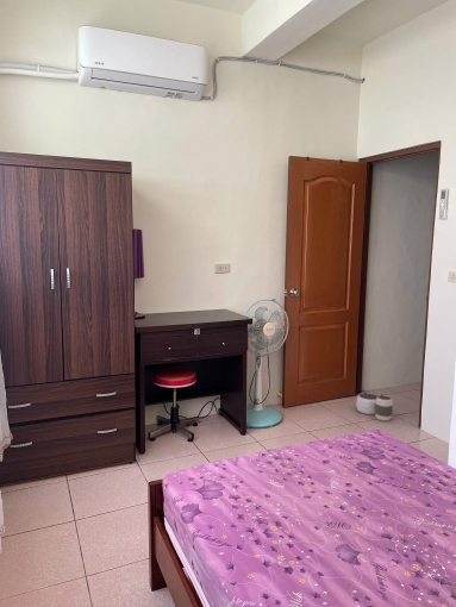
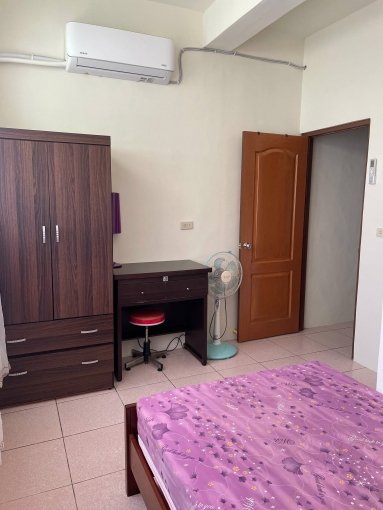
- waste basket (374, 402)
